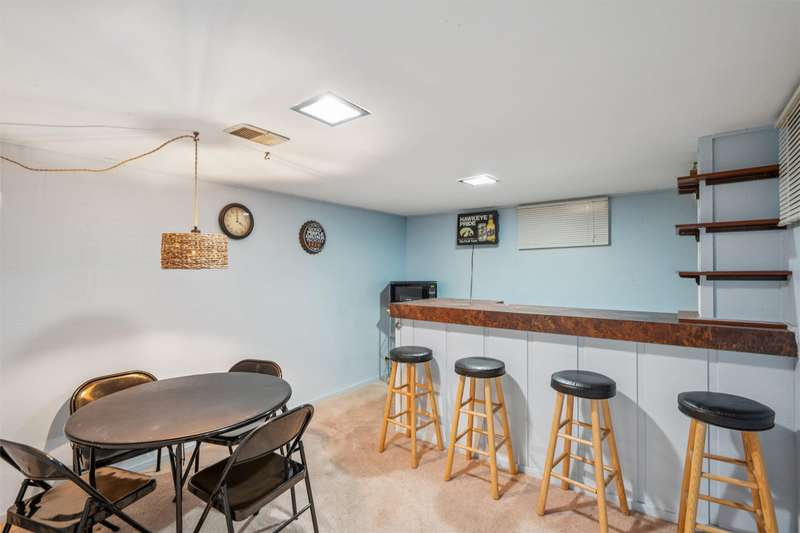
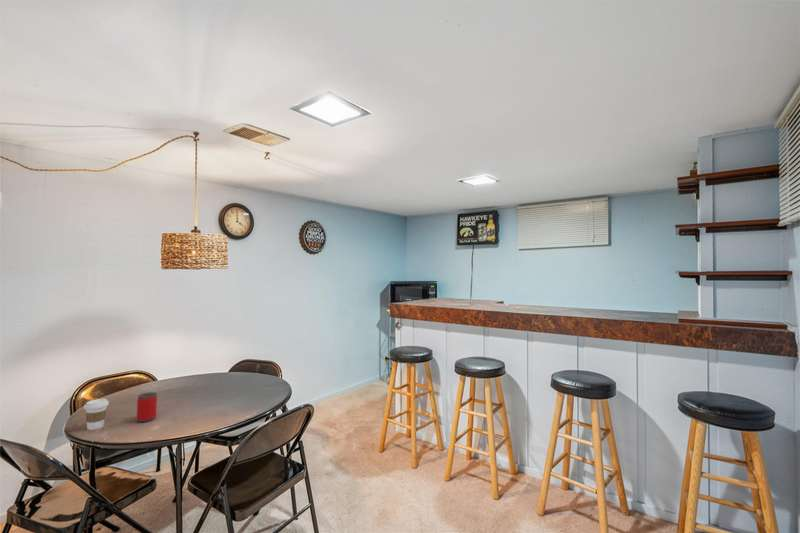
+ beverage can (147, 406)
+ coffee cup (96, 414)
